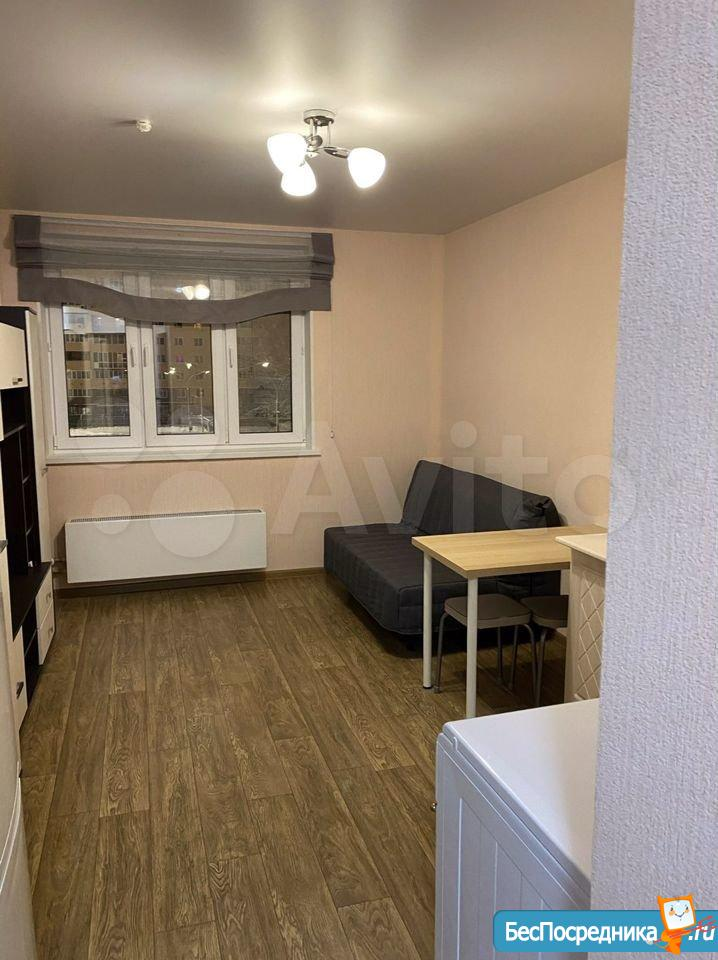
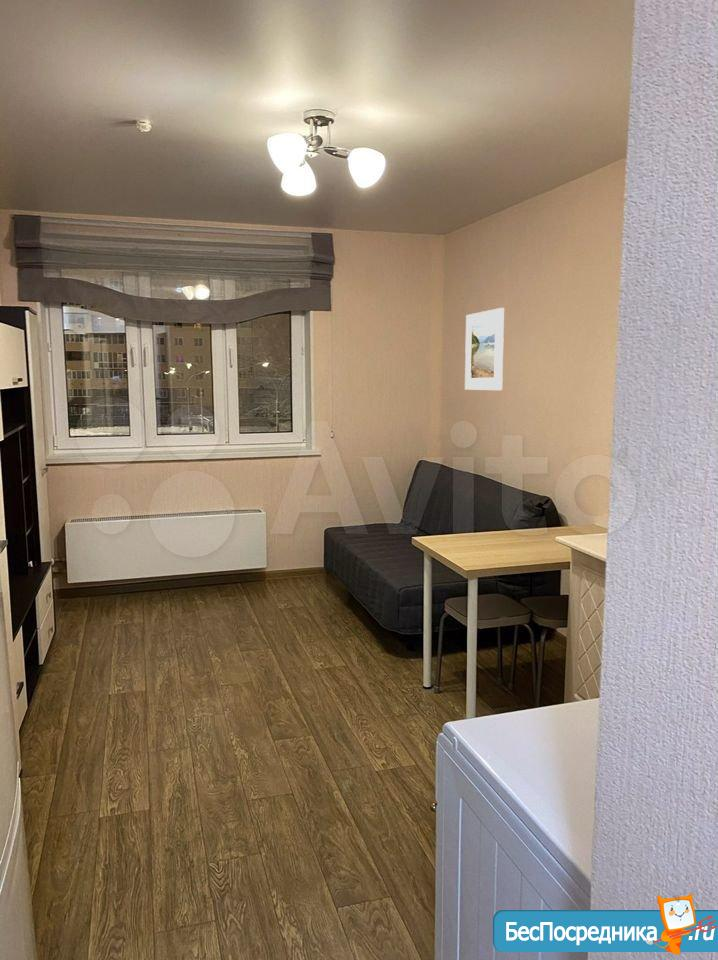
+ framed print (483, 351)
